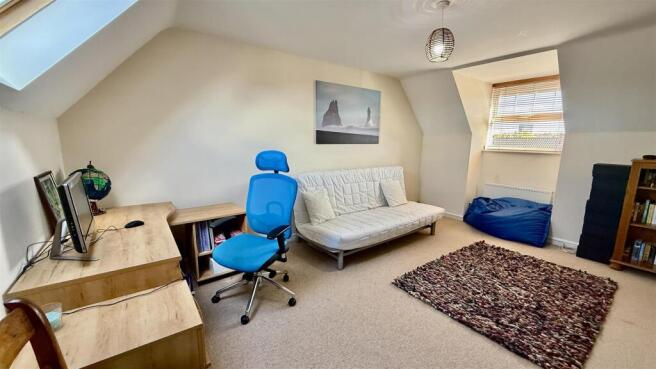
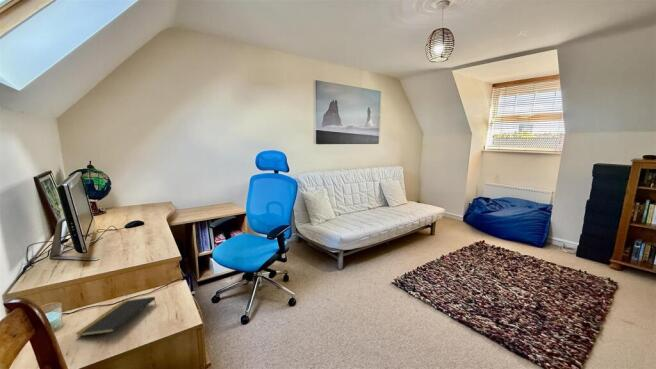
+ notepad (118, 314)
